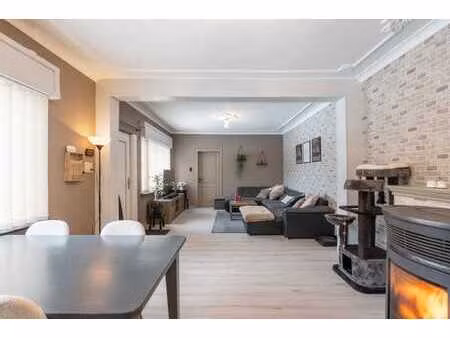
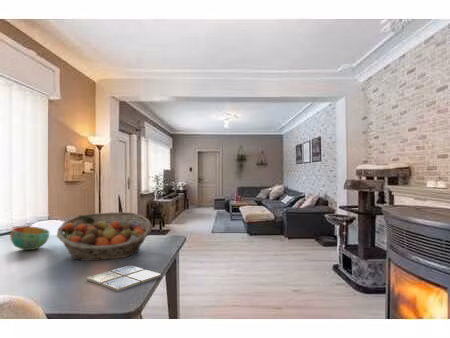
+ fruit basket (106, 234)
+ drink coaster (124, 276)
+ bowl (30, 237)
